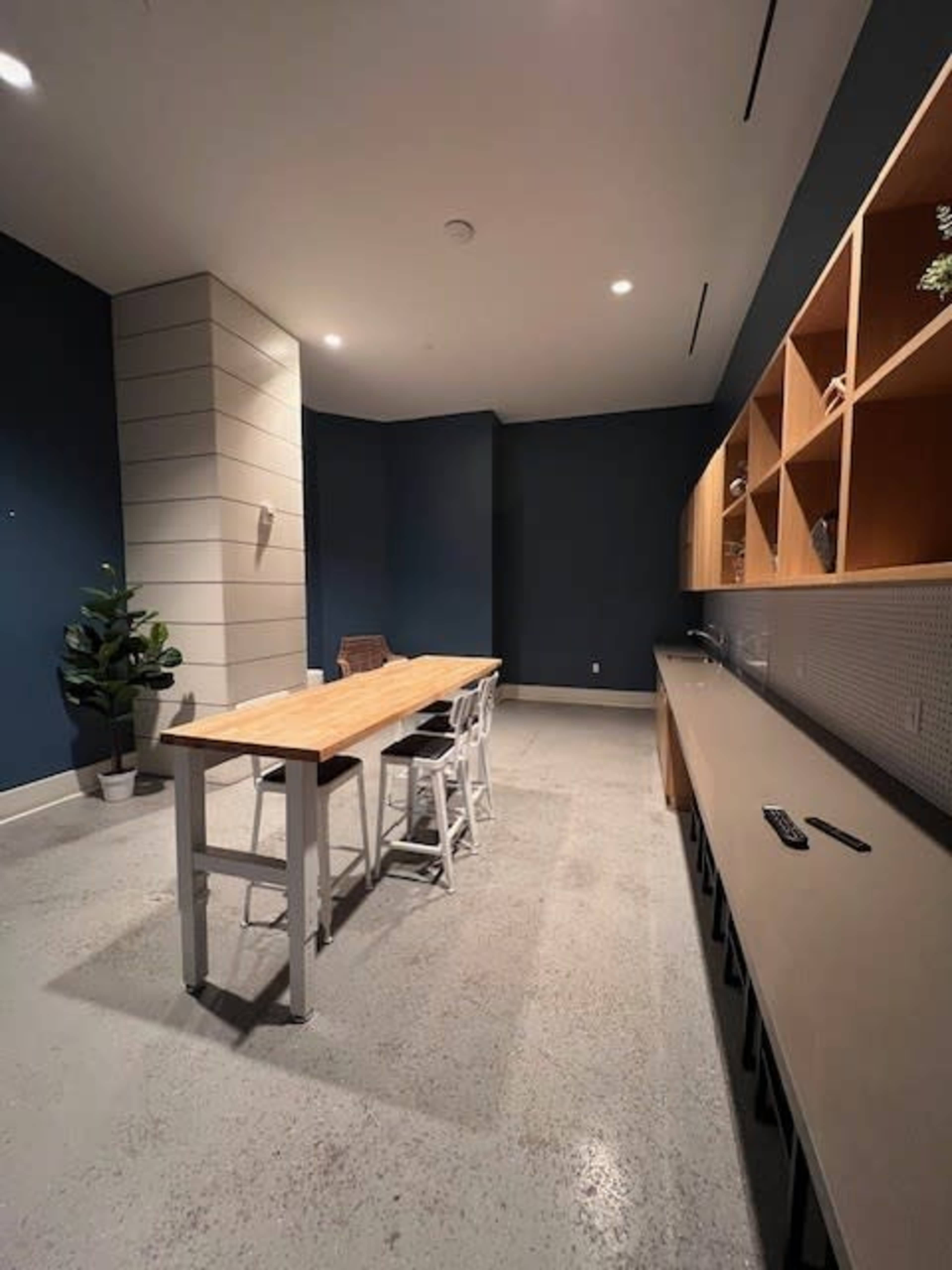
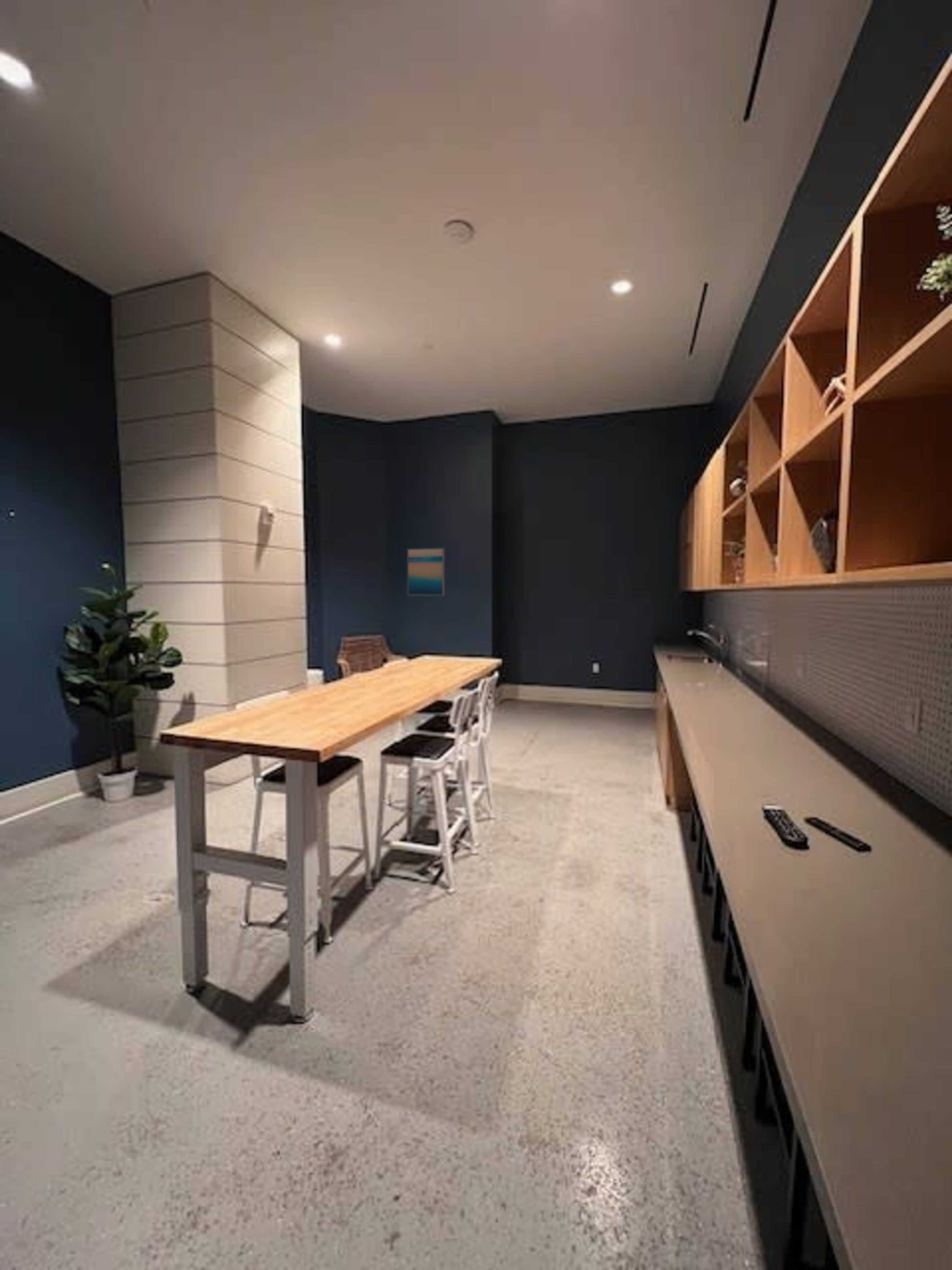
+ wall art (425, 572)
